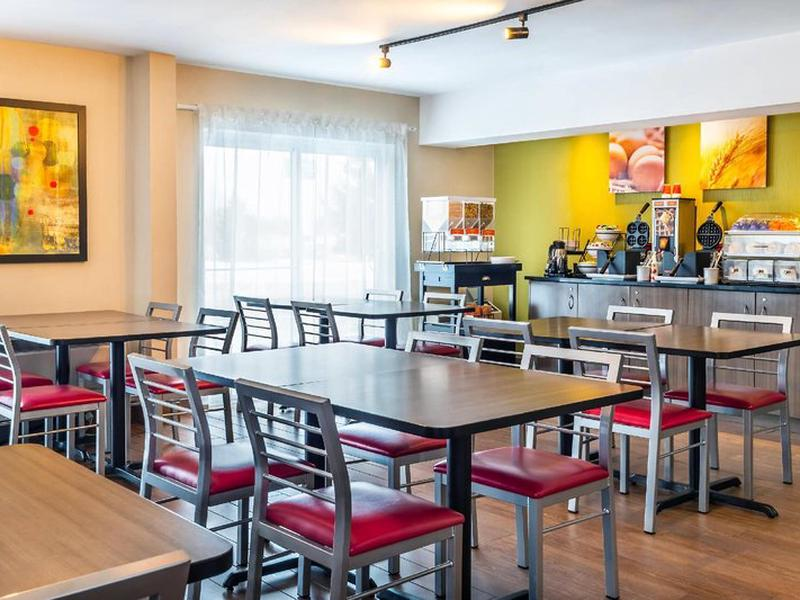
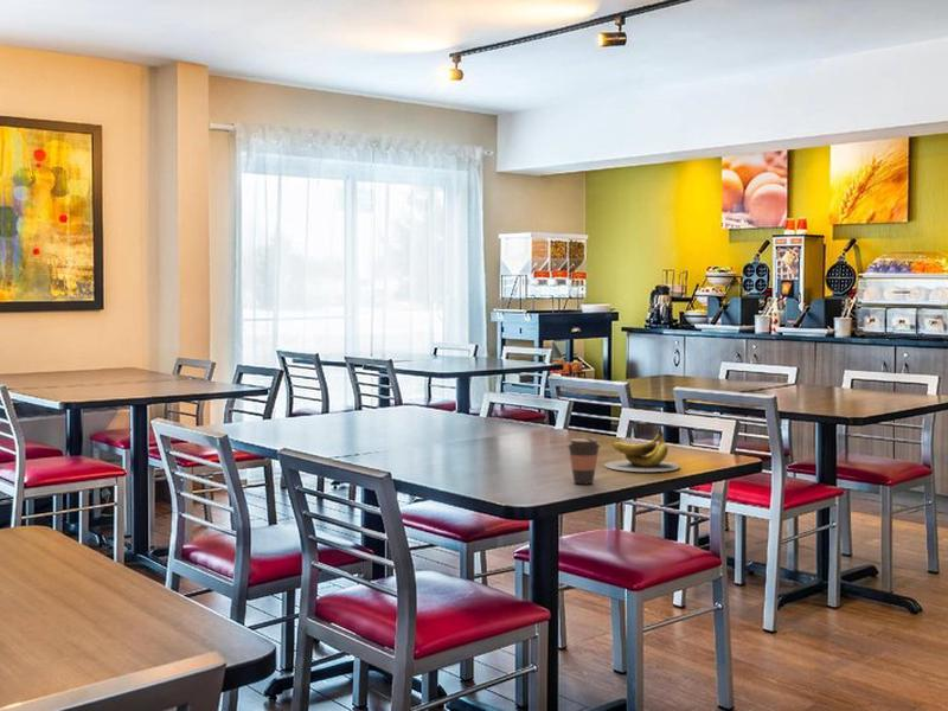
+ banana (641, 447)
+ coffee cup (583, 461)
